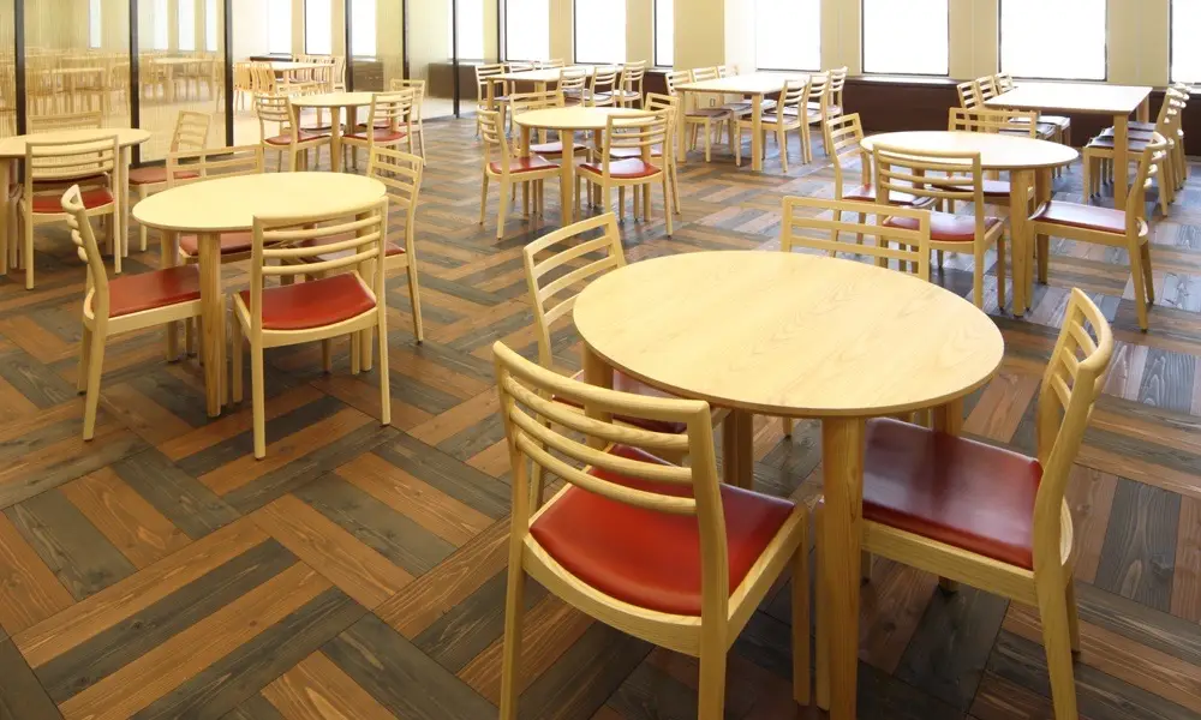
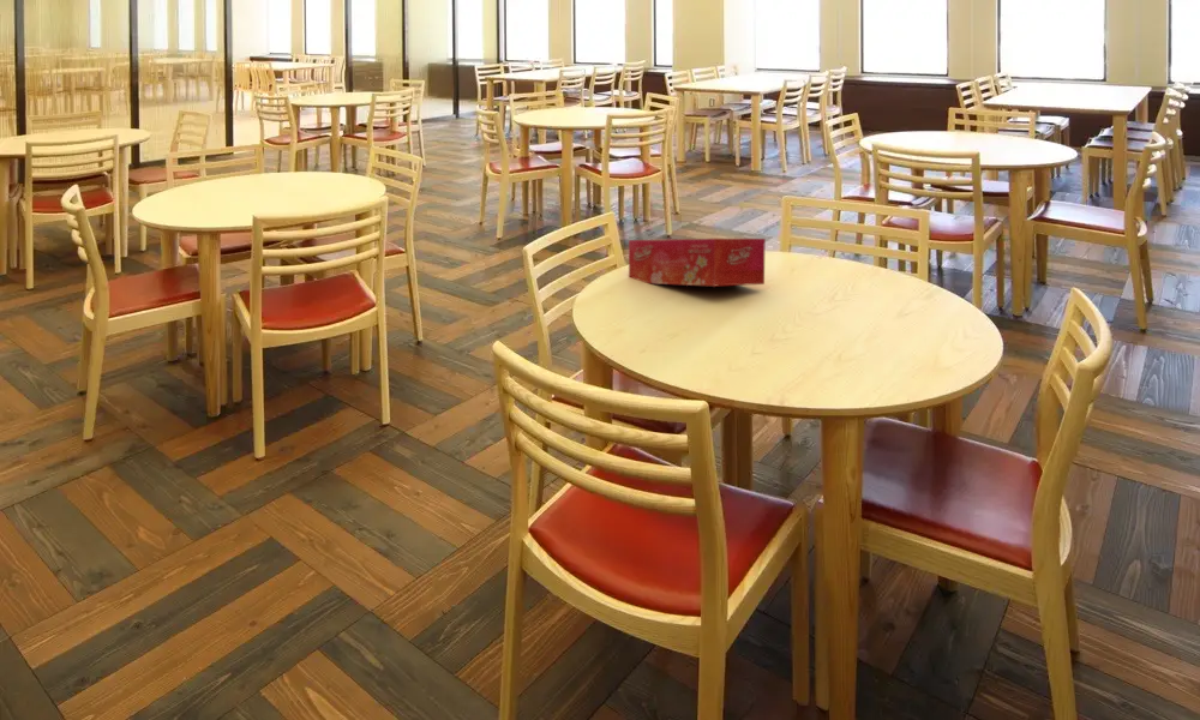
+ tissue box (694, 260)
